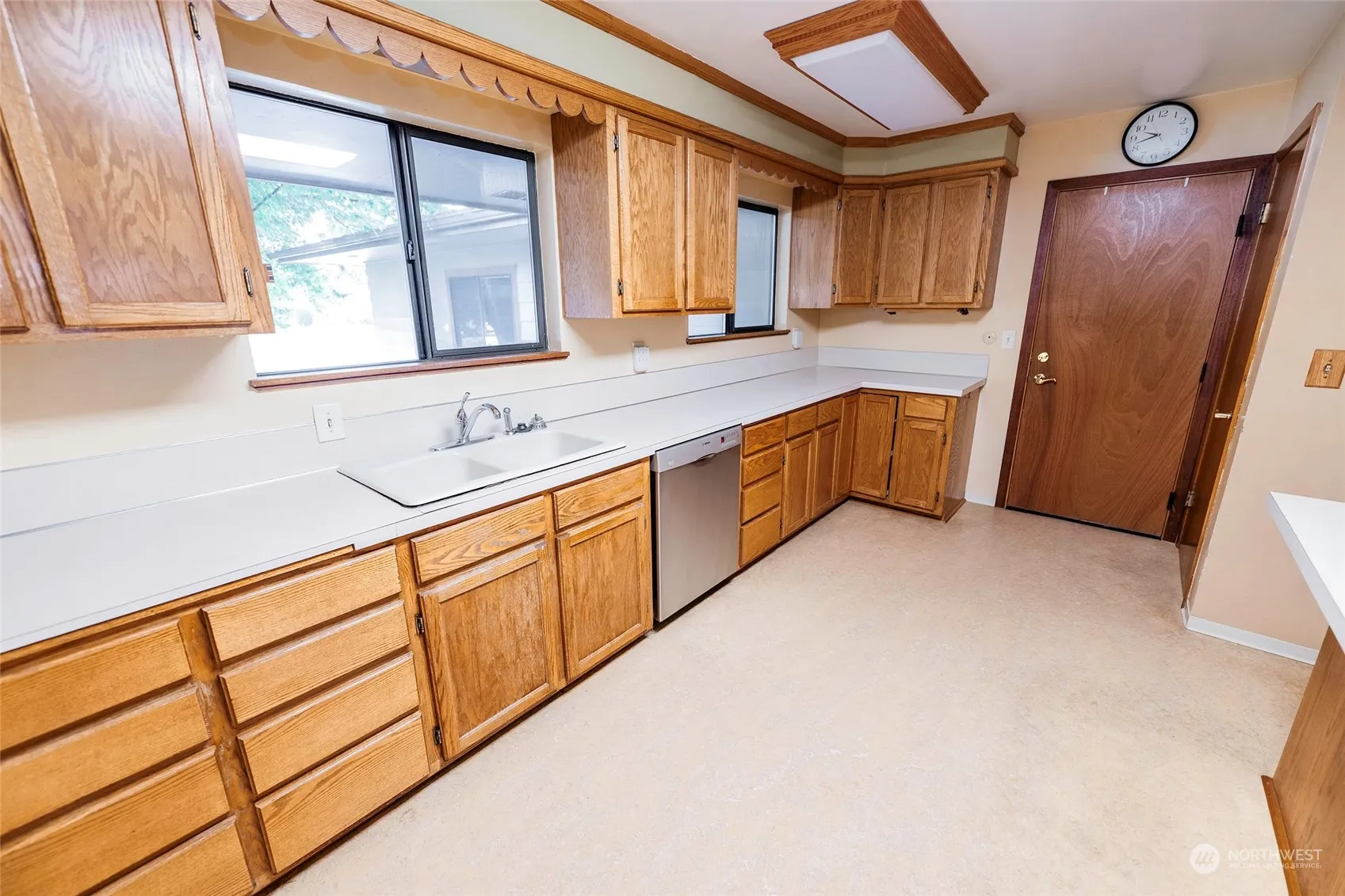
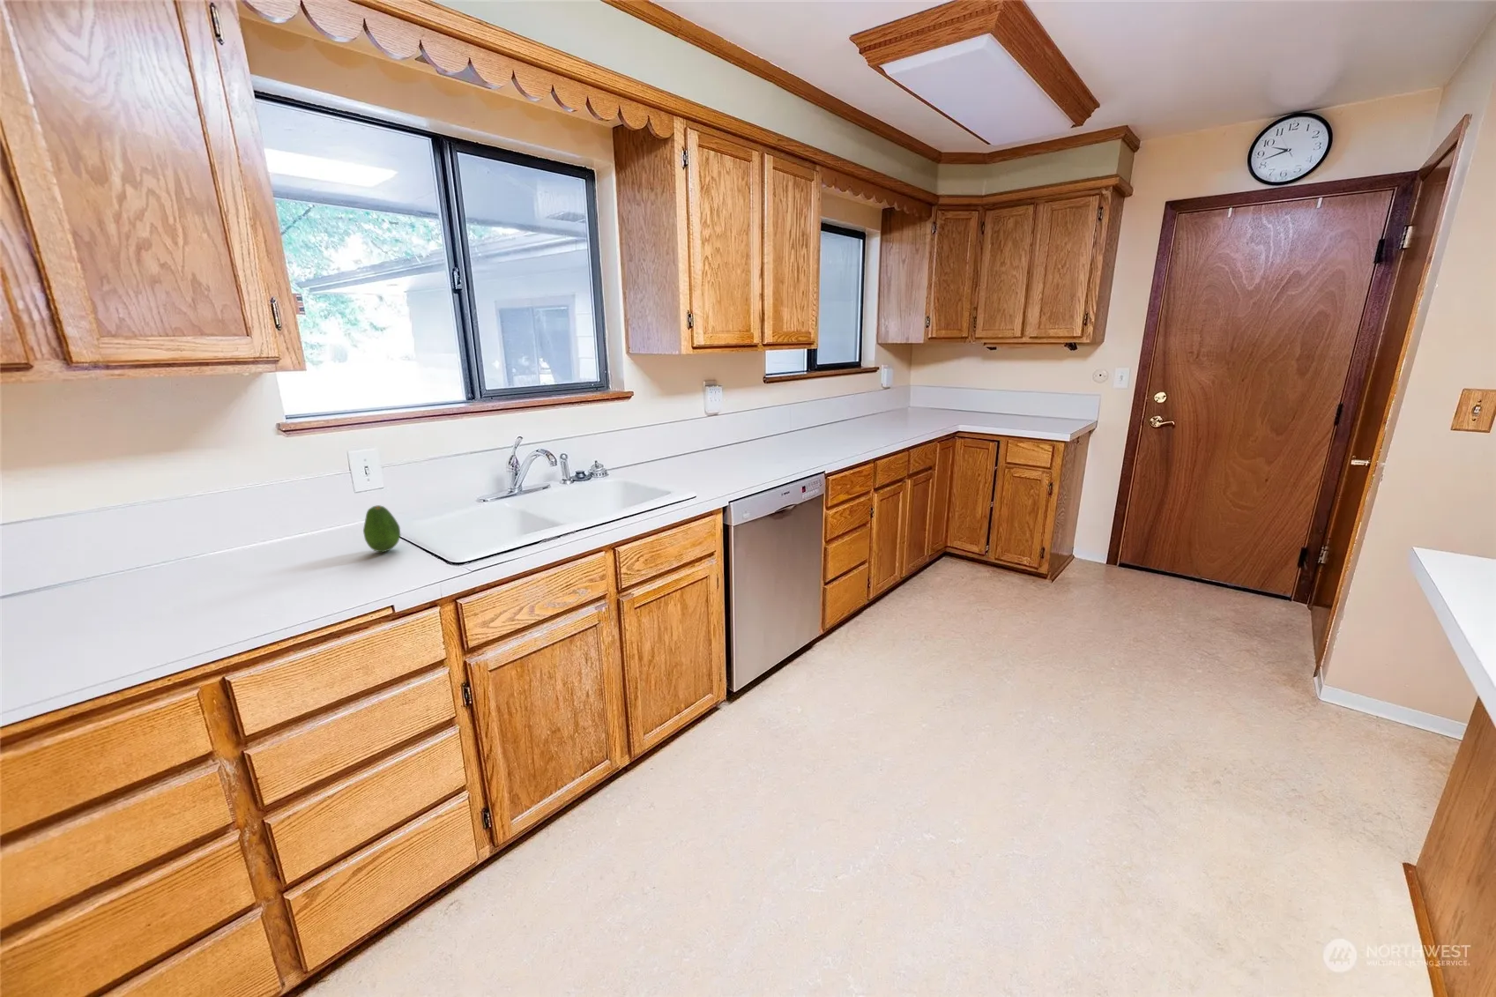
+ fruit (382, 529)
